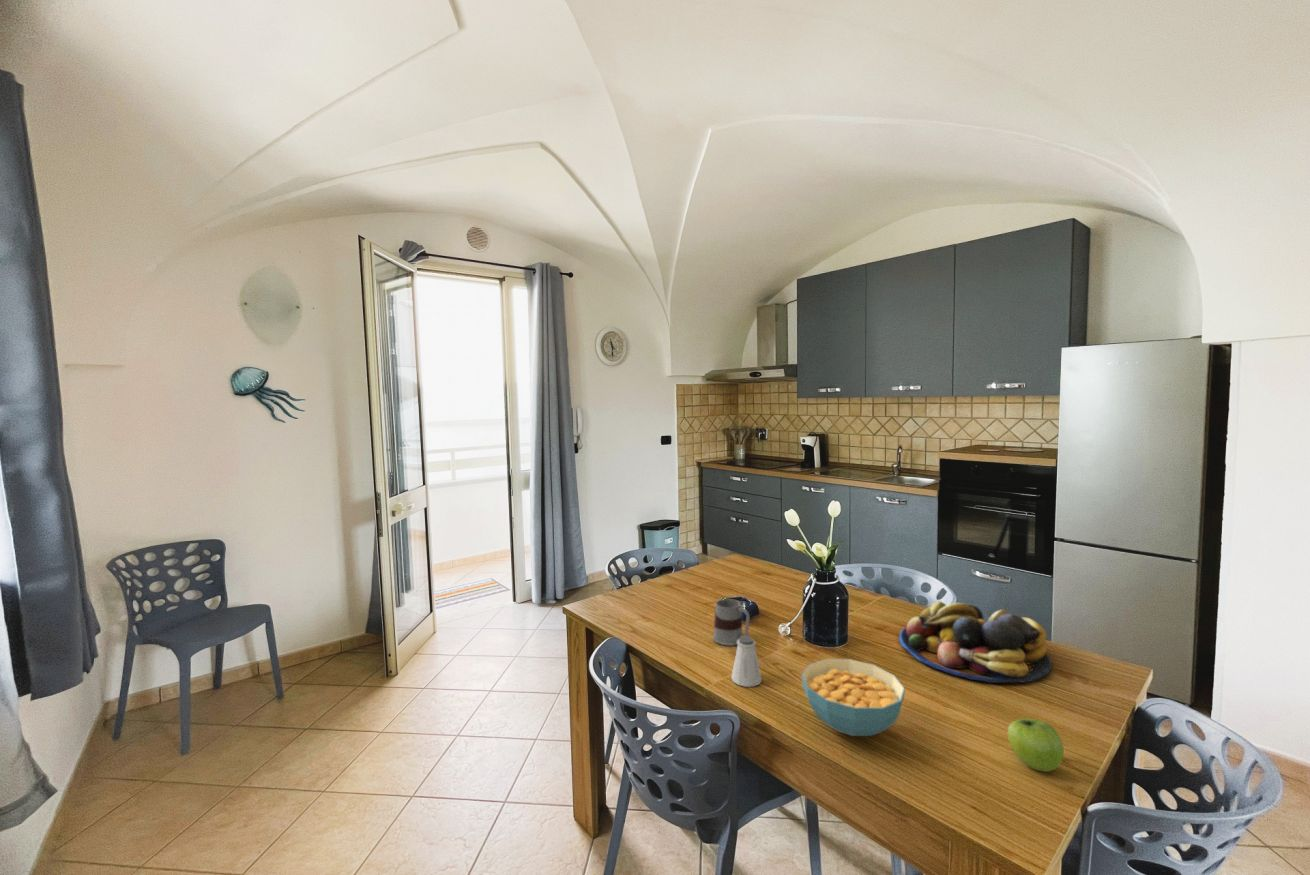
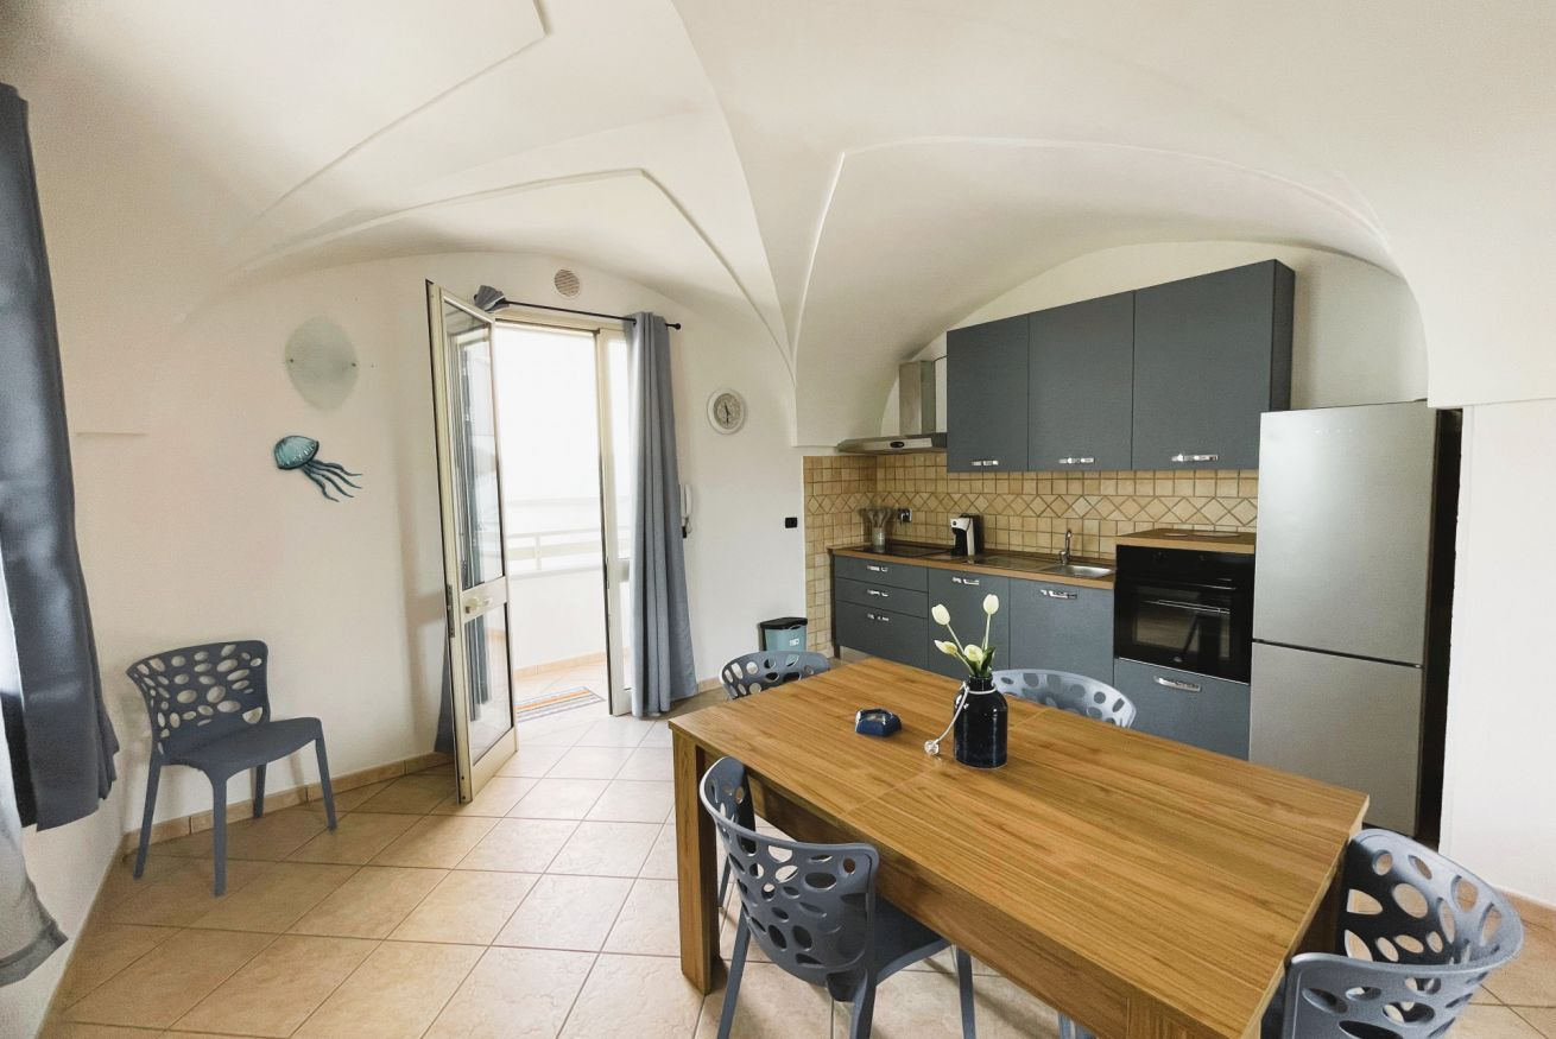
- cereal bowl (851, 704)
- saltshaker (746, 658)
- mug (732, 622)
- fruit bowl (970, 626)
- fruit (1035, 742)
